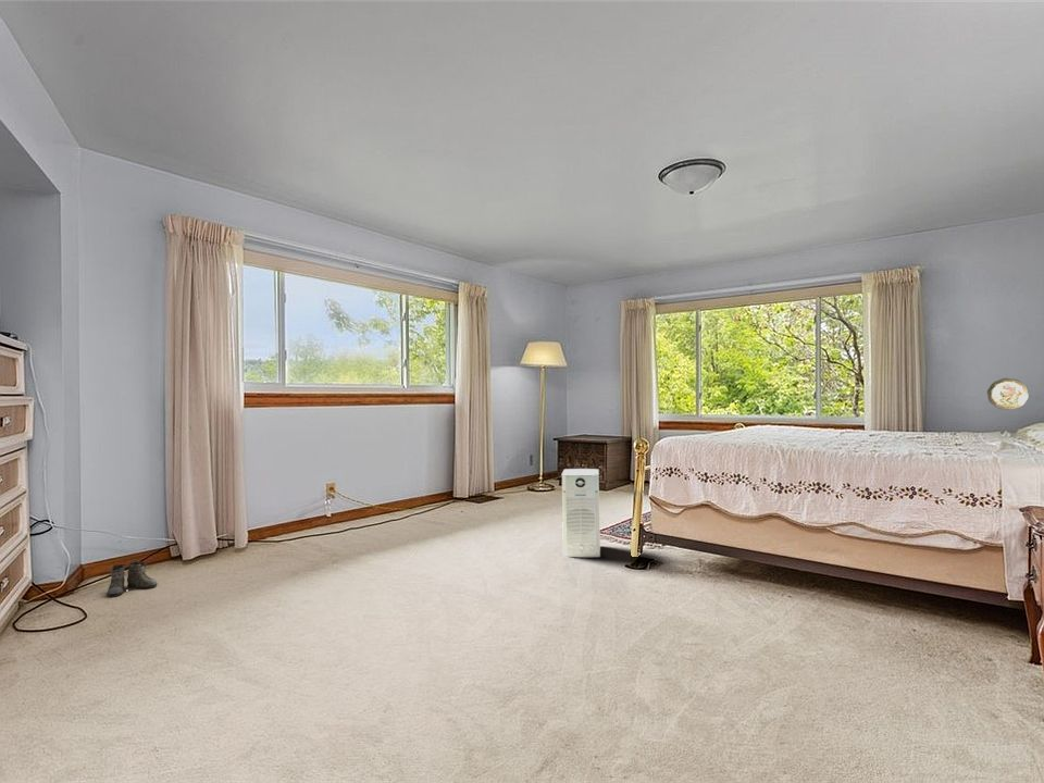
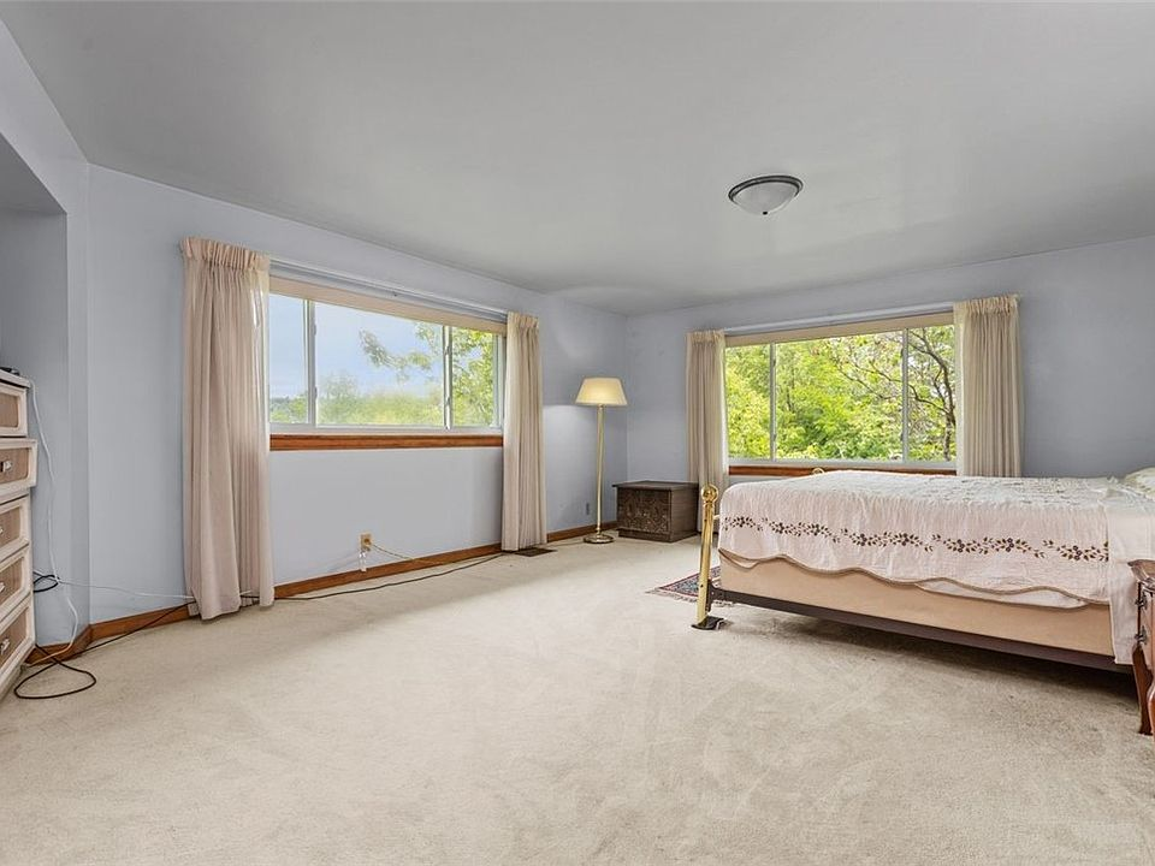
- air purifier (581, 510)
- decorative plate (1007, 394)
- boots (127, 577)
